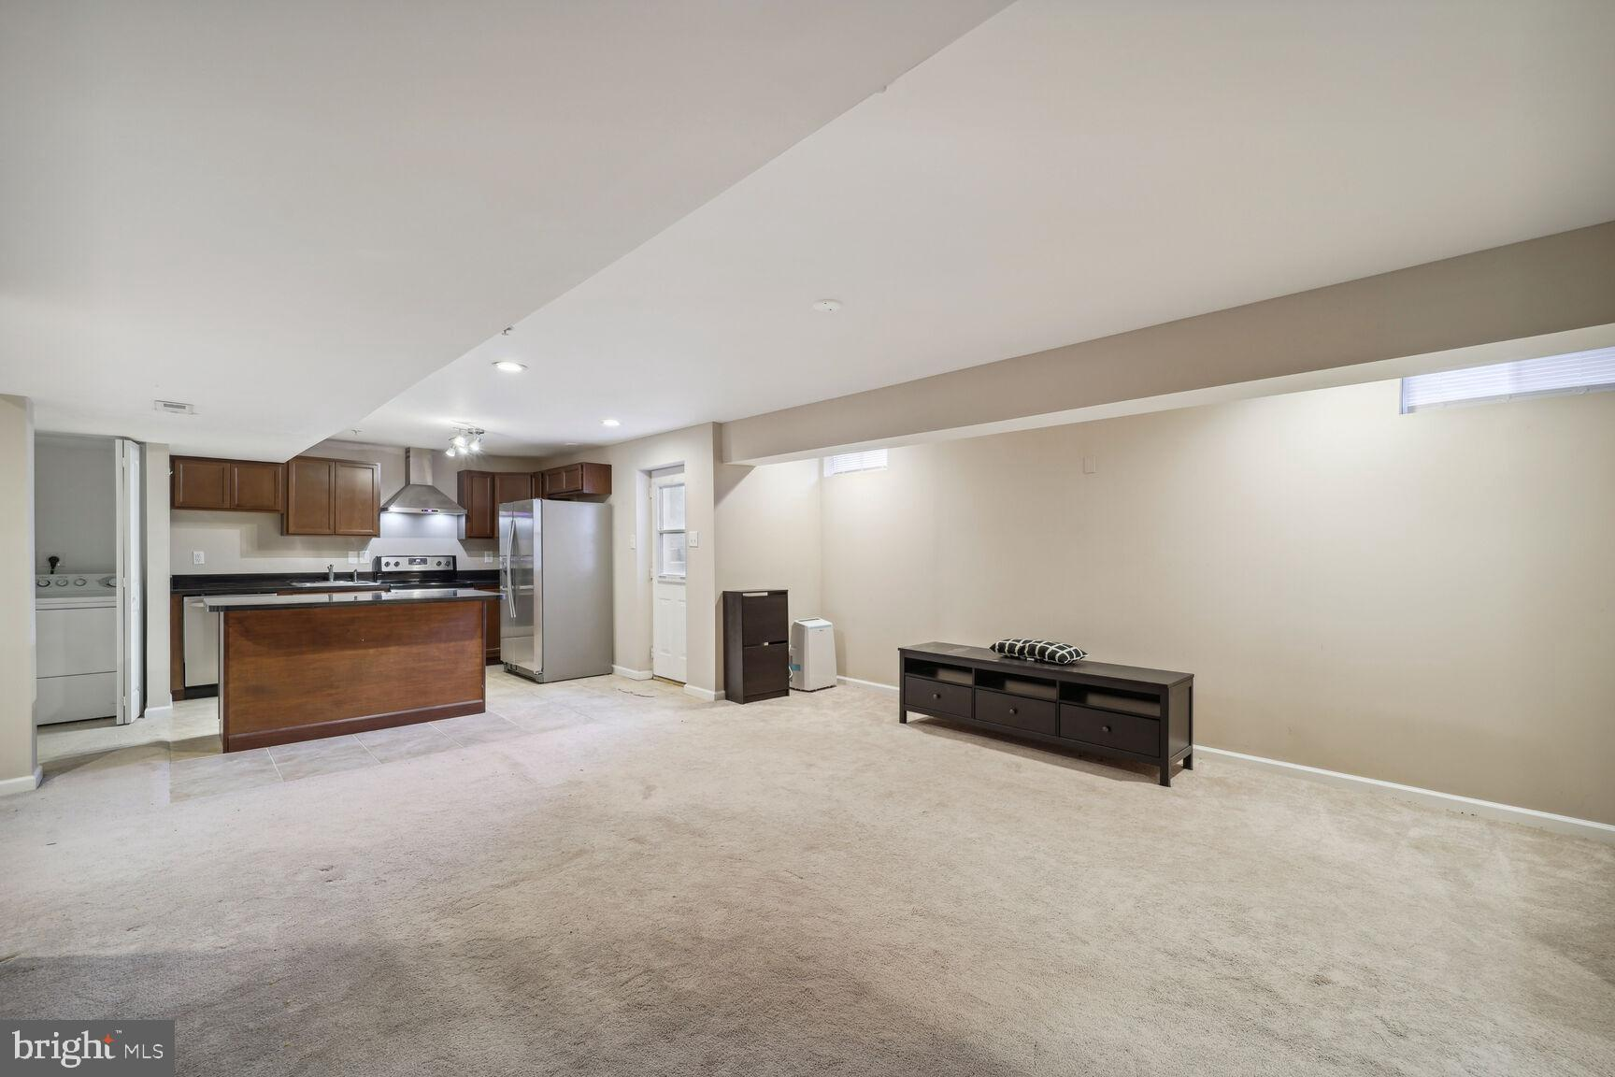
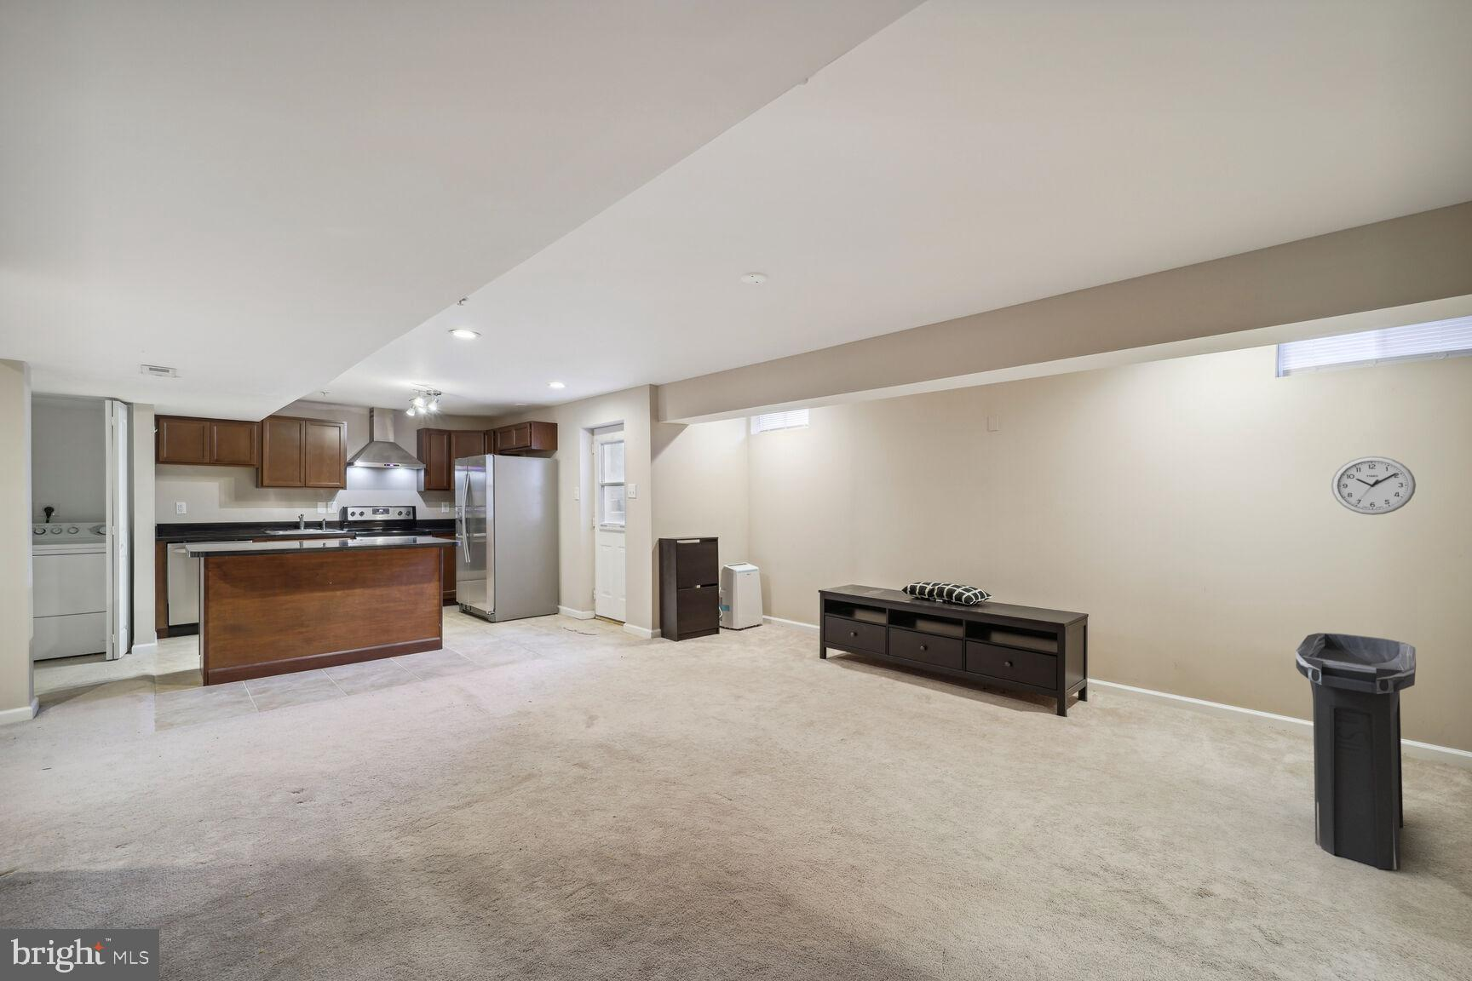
+ trash can (1358, 741)
+ wall clock (1371, 485)
